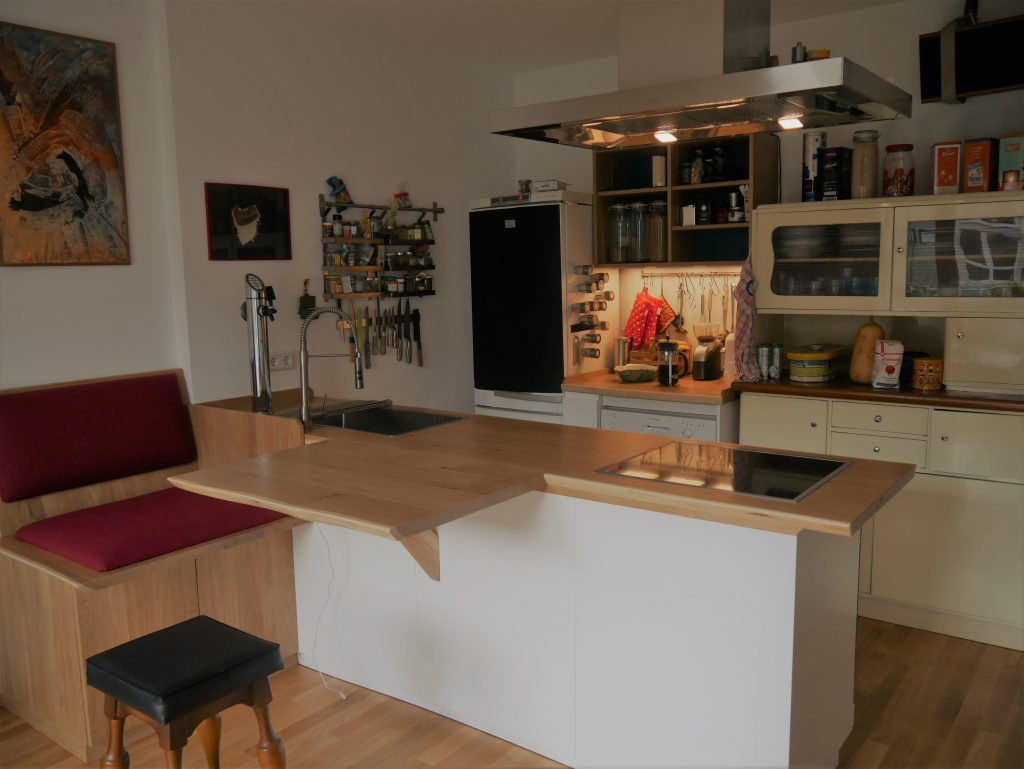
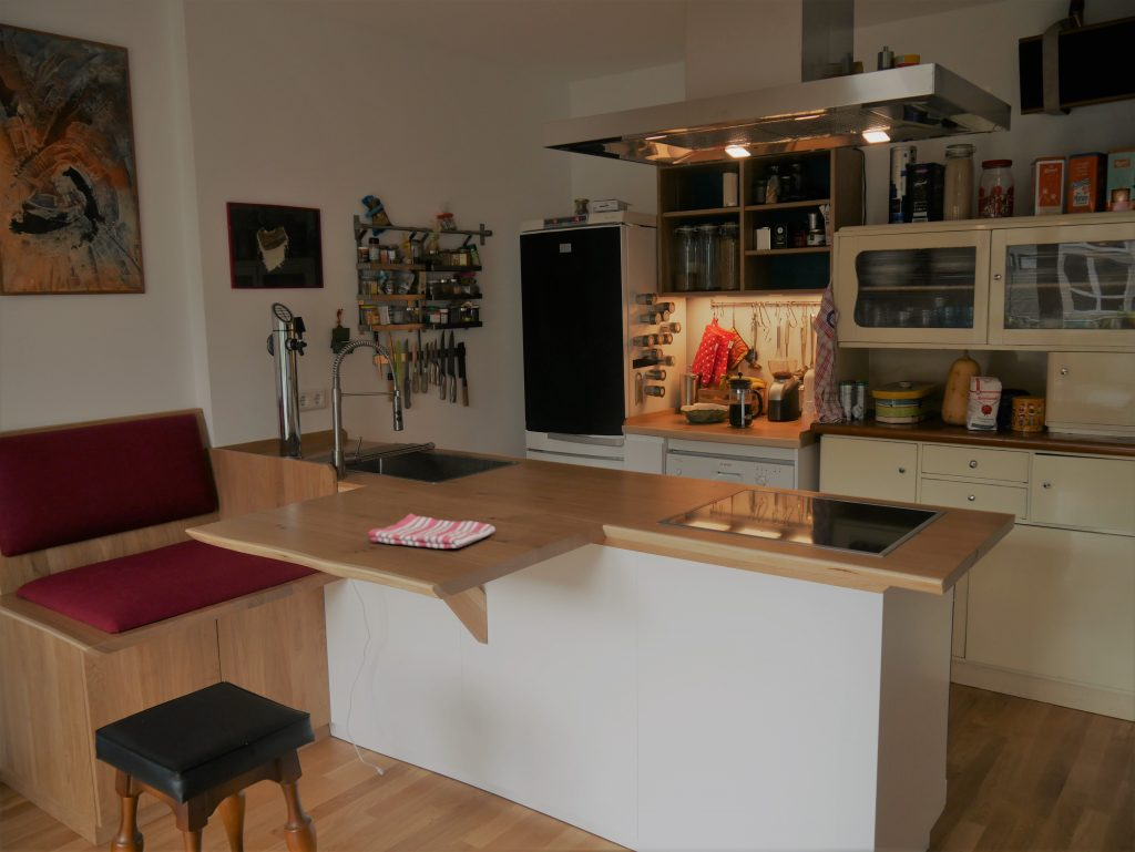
+ dish towel (432, 531)
